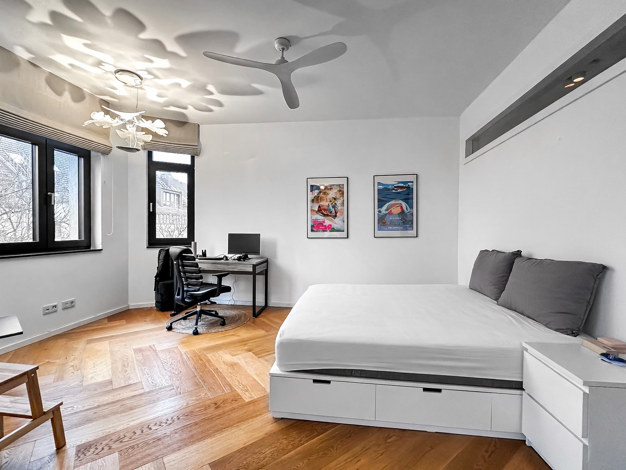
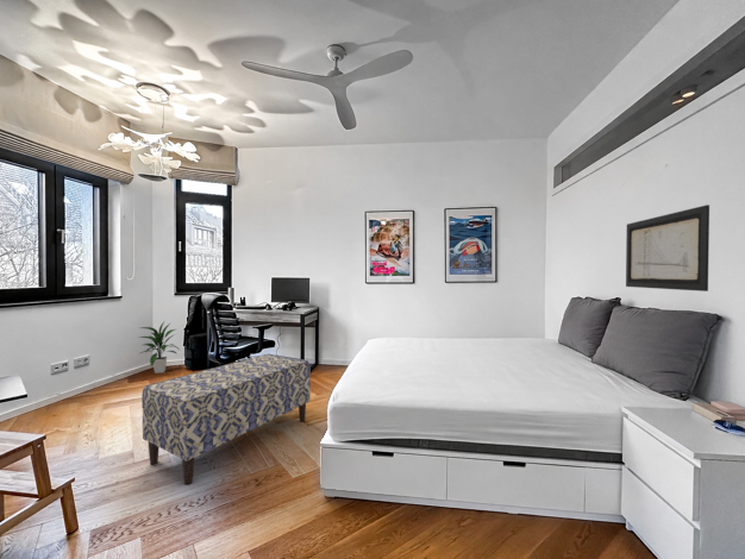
+ wall art (661, 252)
+ indoor plant (158, 346)
+ bench (237, 404)
